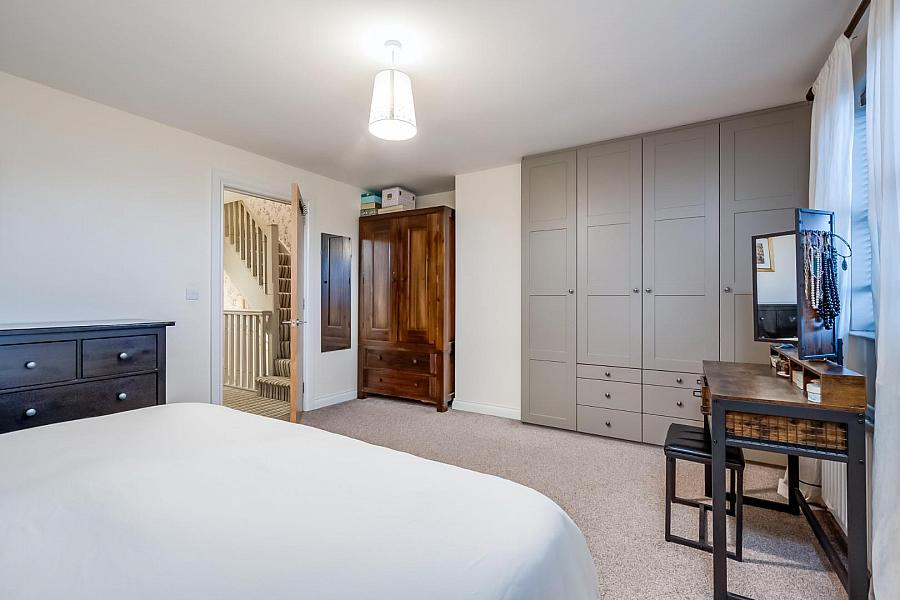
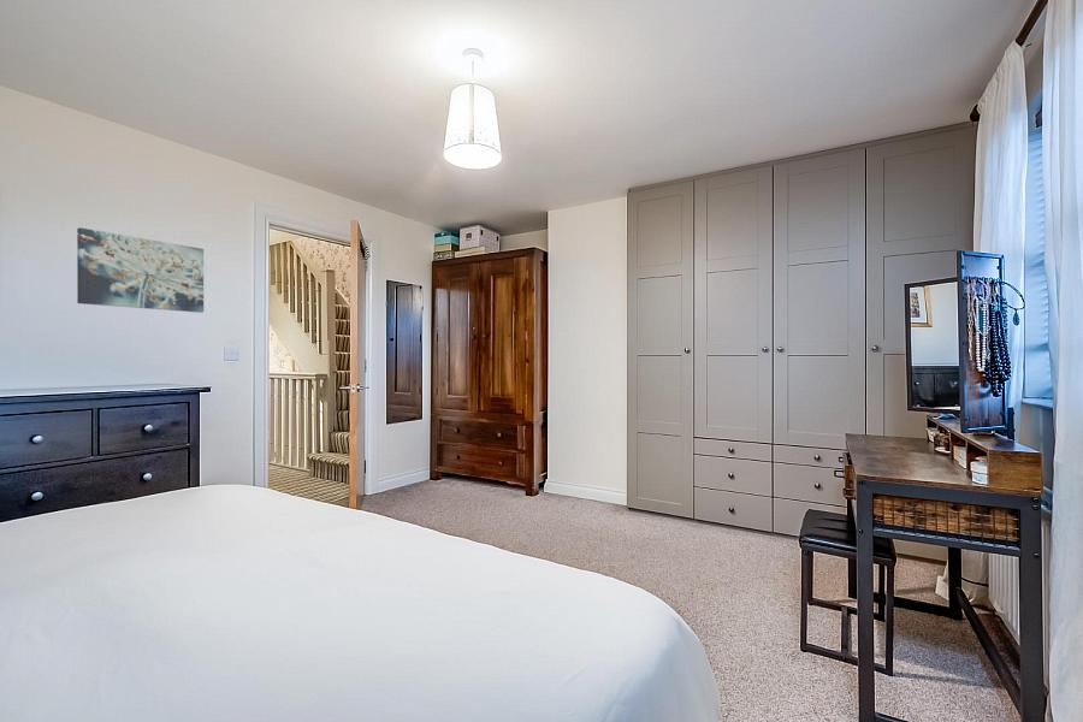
+ wall art (146, 273)
